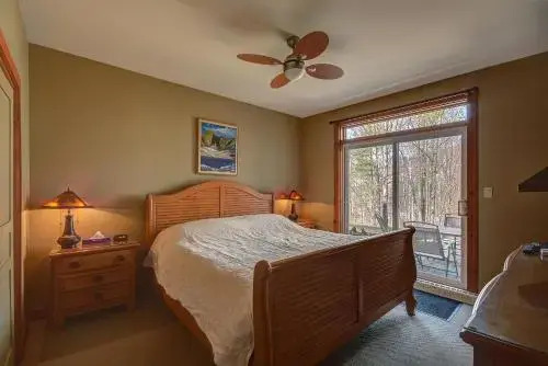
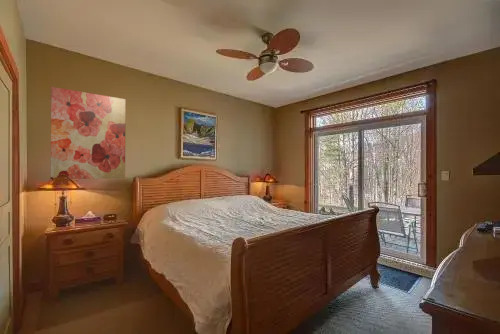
+ wall art (90, 136)
